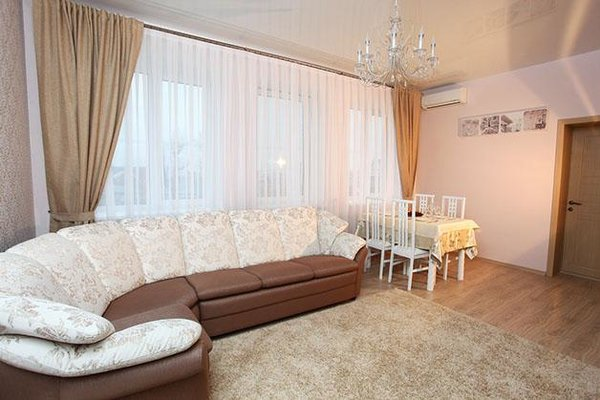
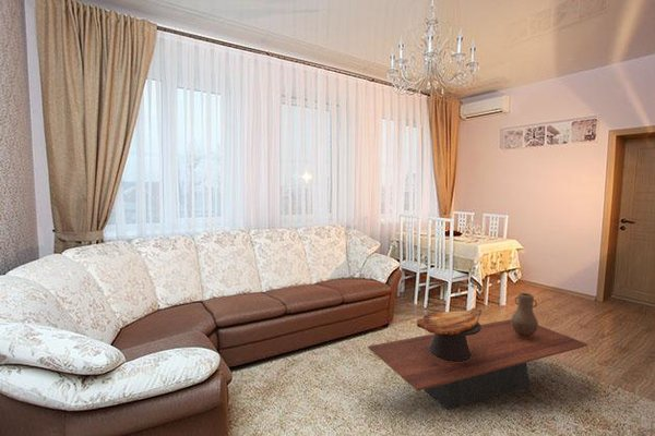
+ vase (524, 315)
+ coffee table (478, 366)
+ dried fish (454, 334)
